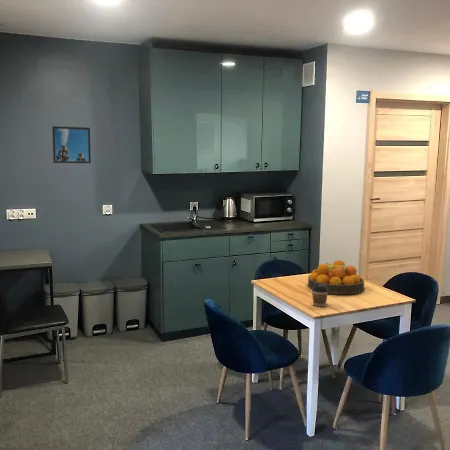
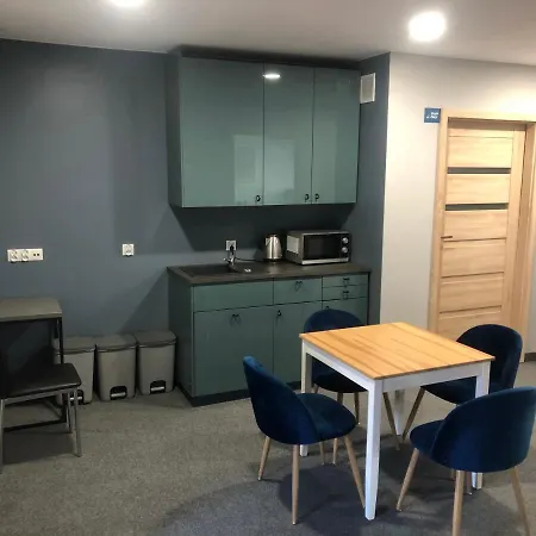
- fruit bowl (336, 274)
- coffee cup (319, 294)
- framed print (71, 145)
